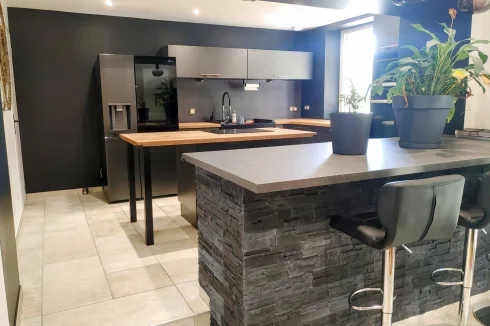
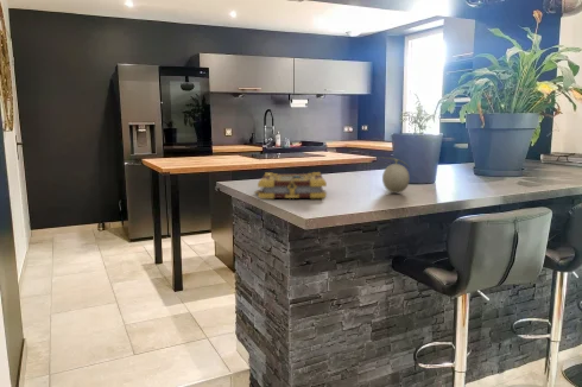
+ fruit (396, 175)
+ book (289, 184)
